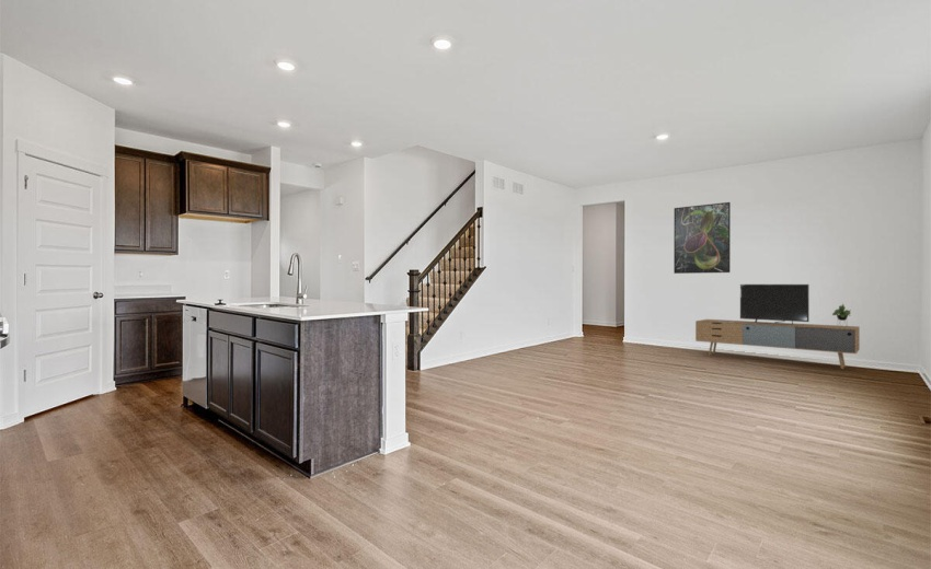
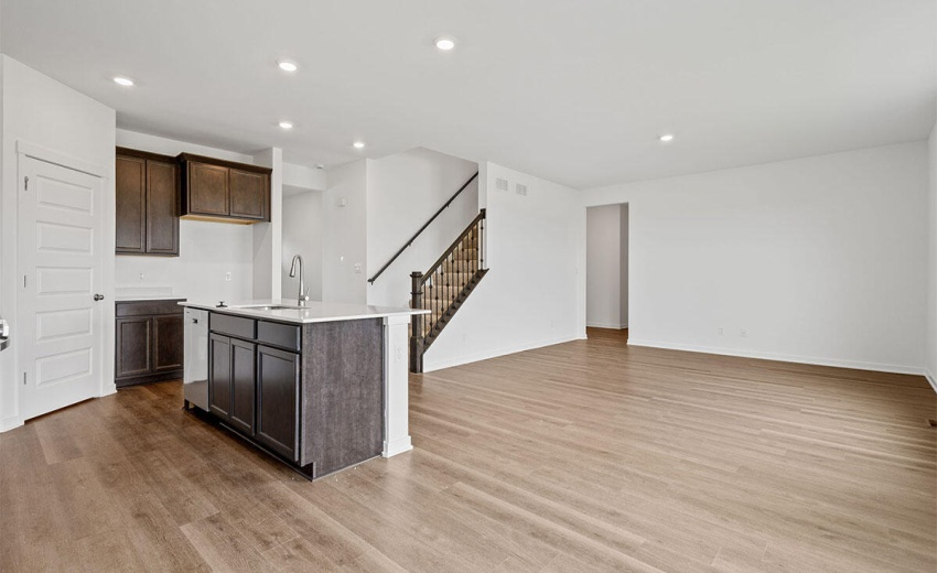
- media console (772, 323)
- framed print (701, 239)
